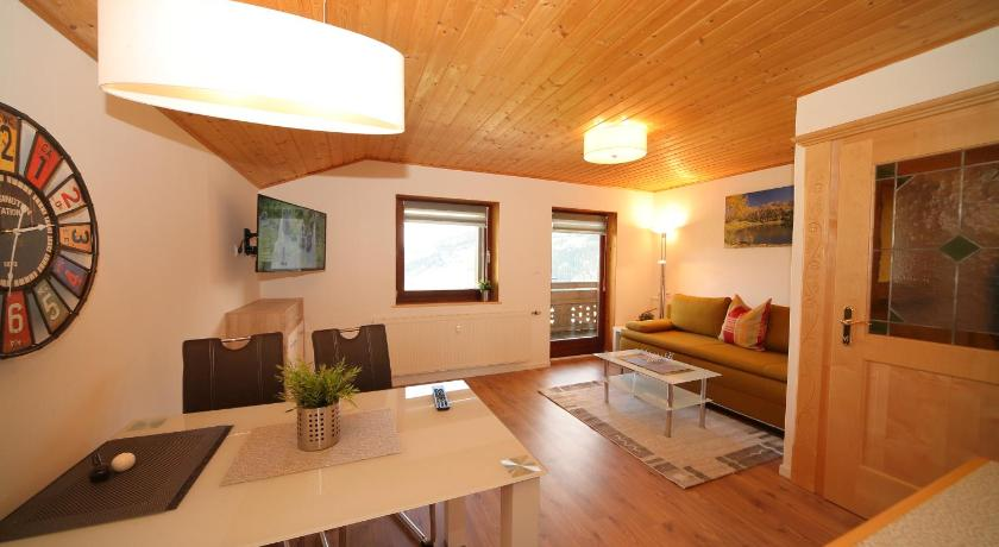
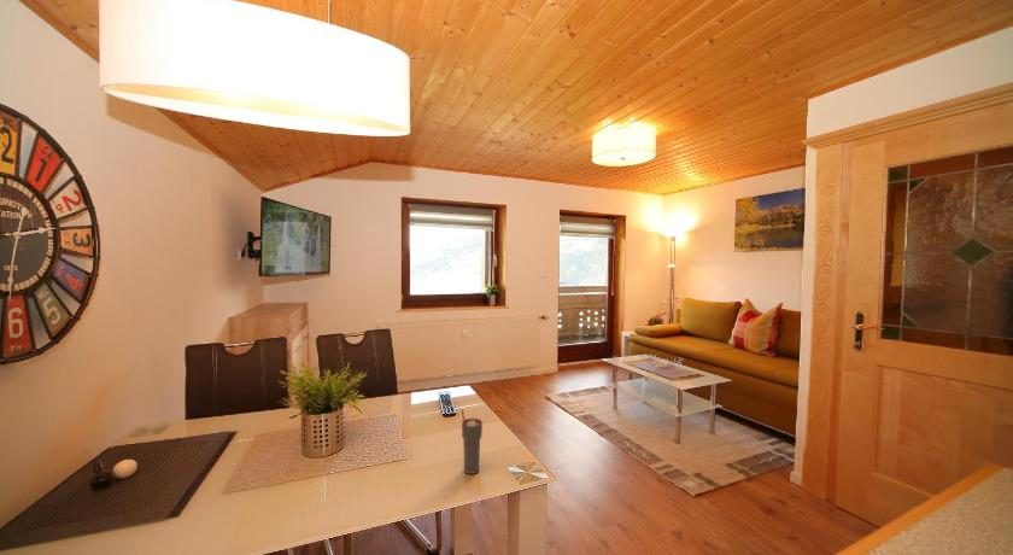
+ cup (470, 438)
